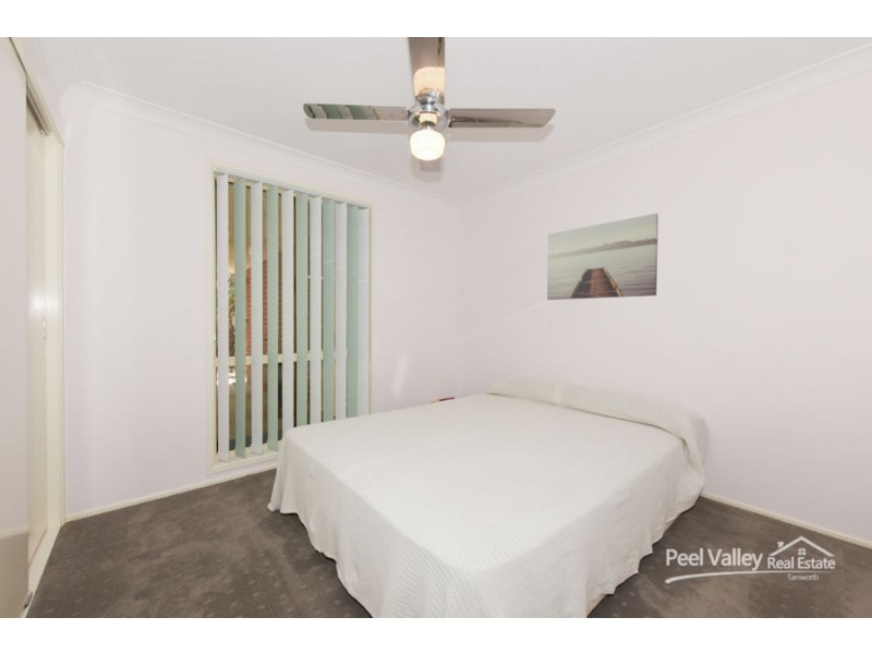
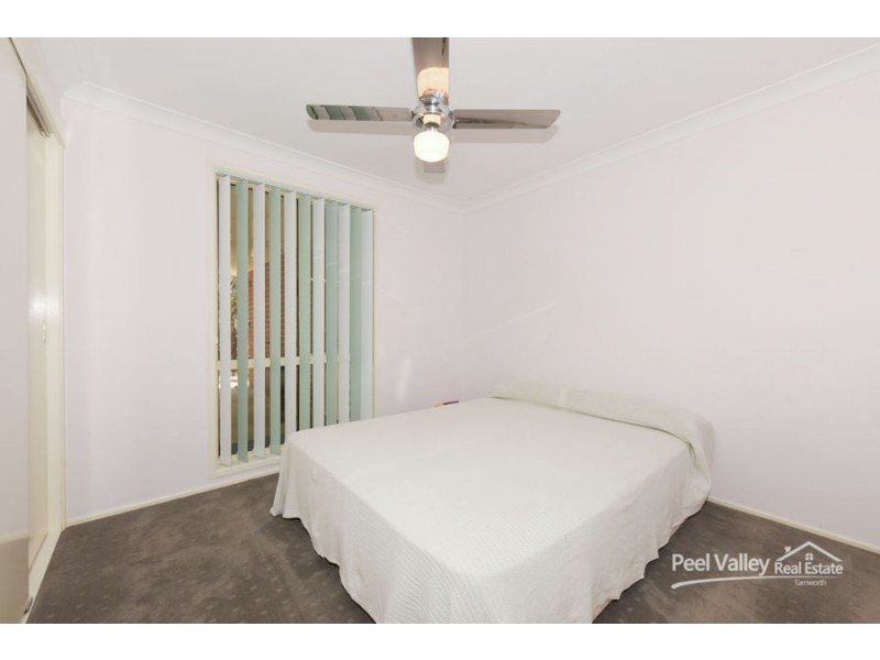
- wall art (596, 262)
